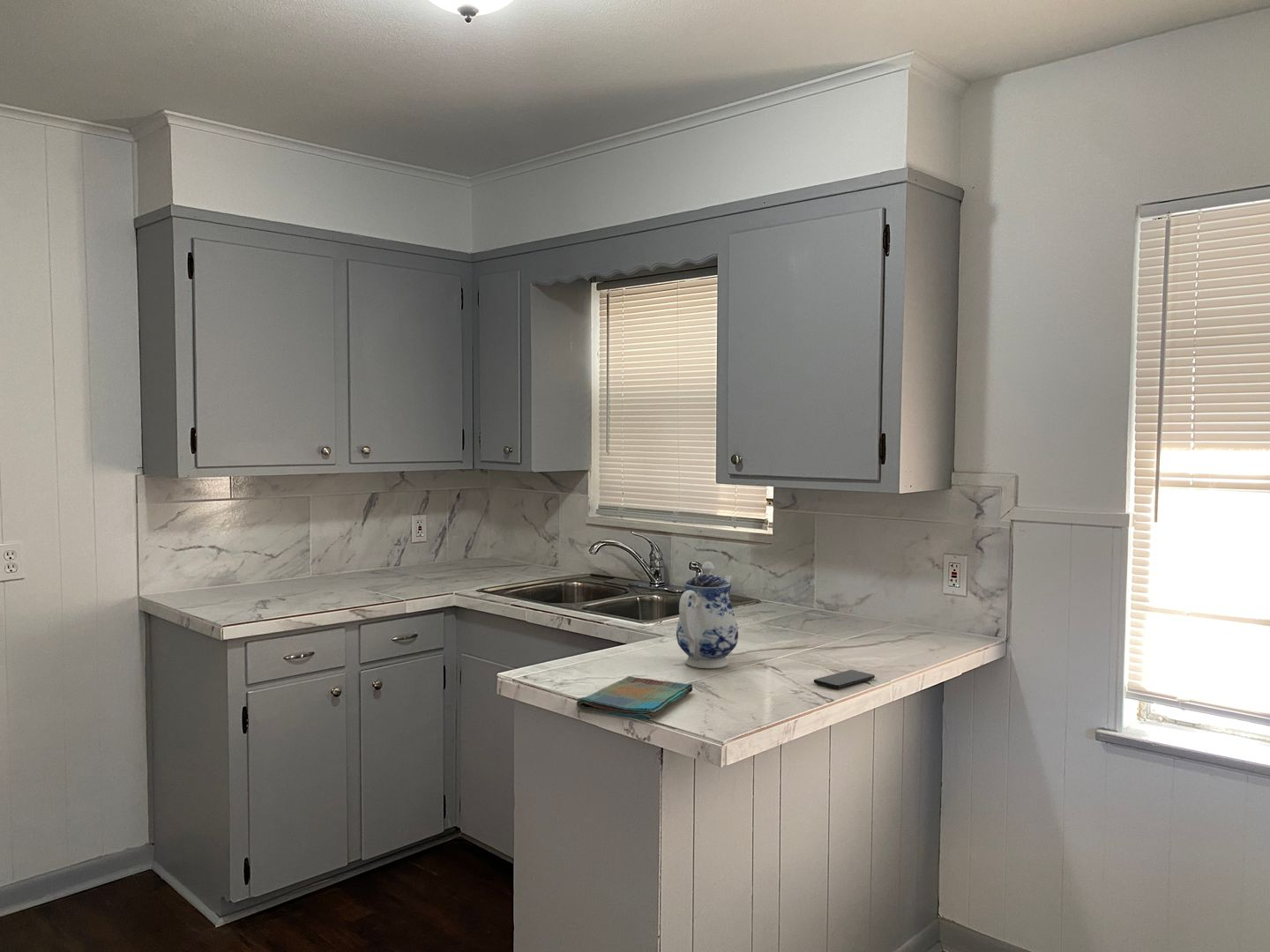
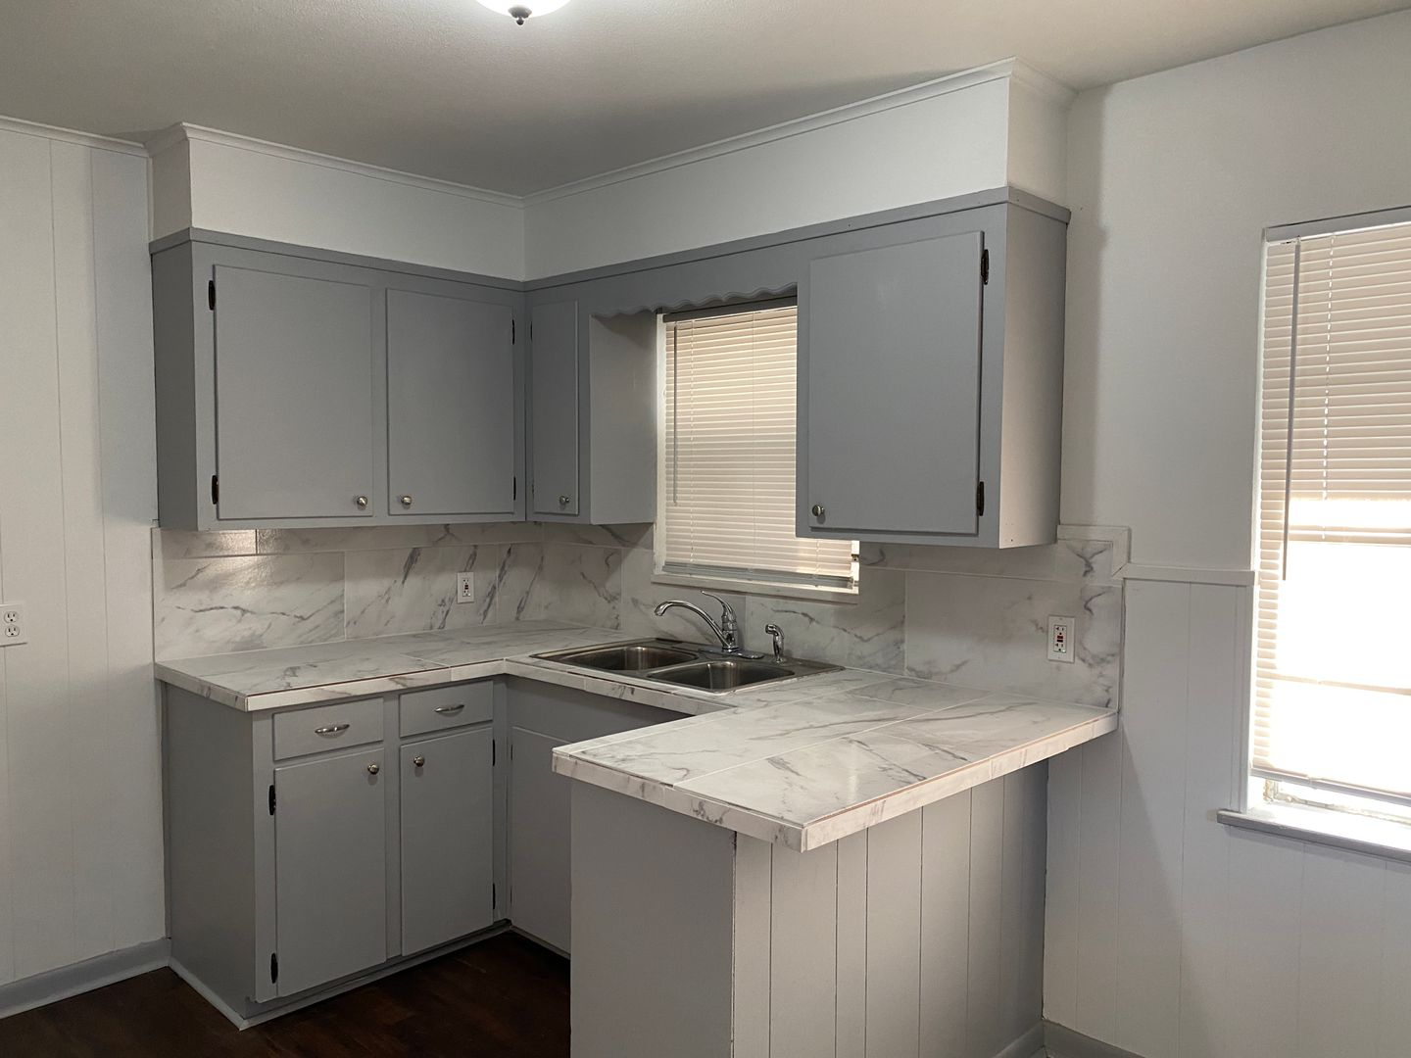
- smartphone (844, 679)
- dish towel (636, 695)
- teapot (707, 613)
